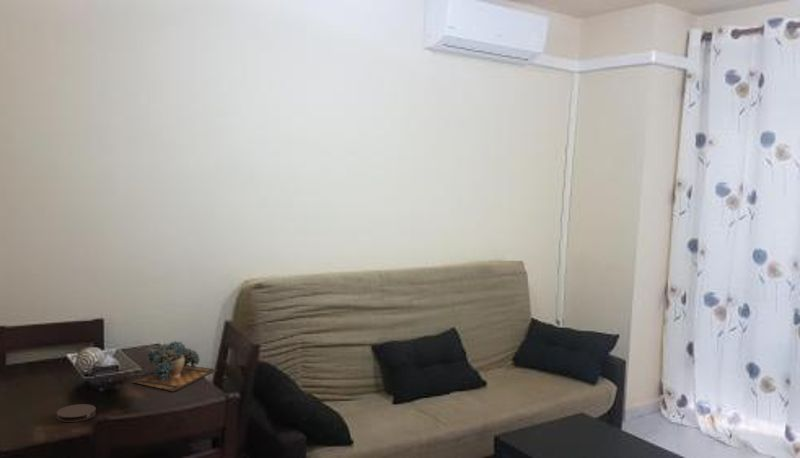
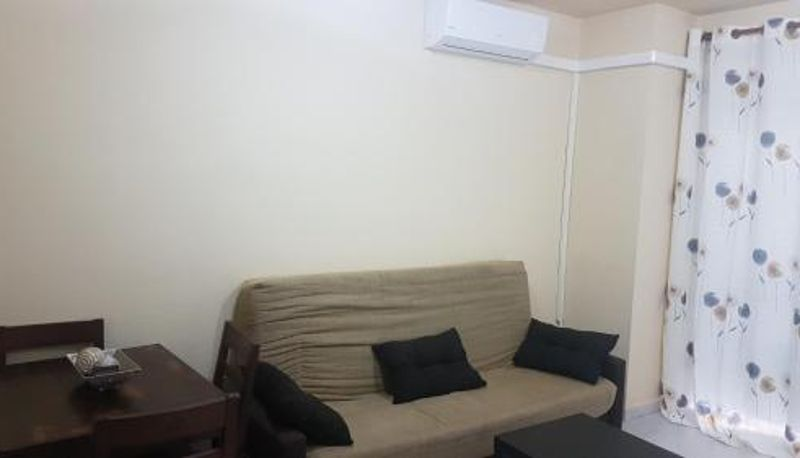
- succulent plant (176, 359)
- coaster (76, 412)
